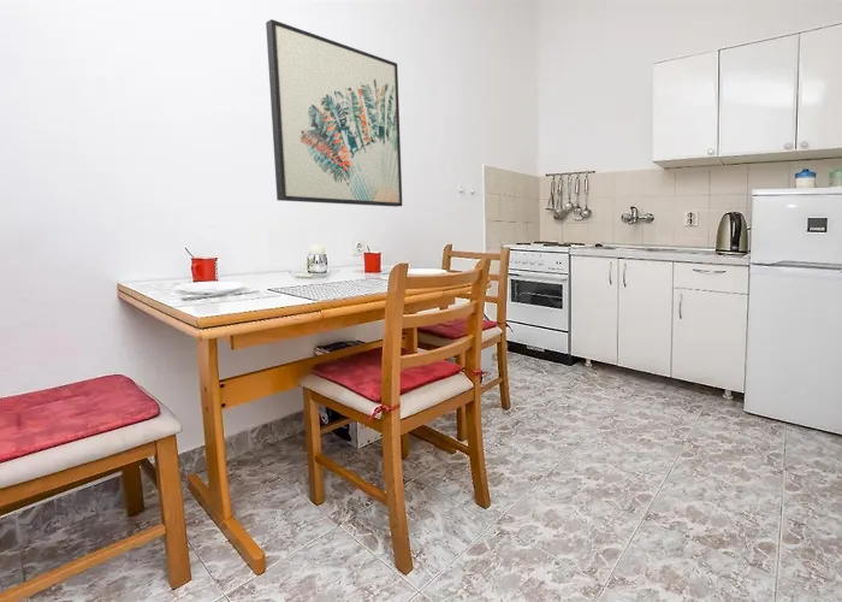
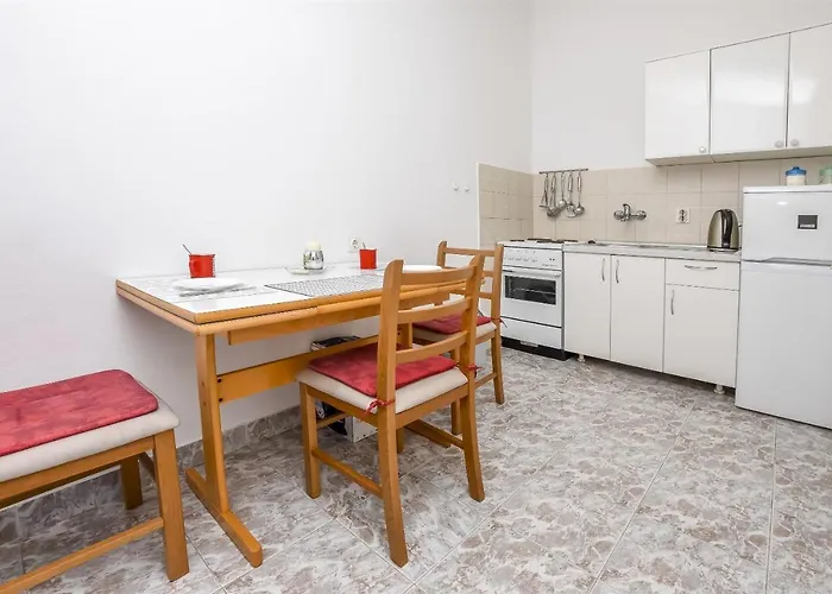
- wall art (342, 125)
